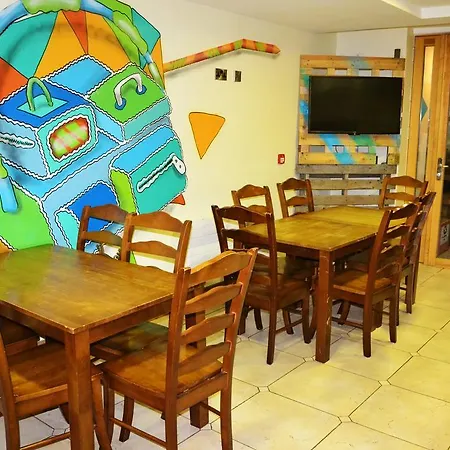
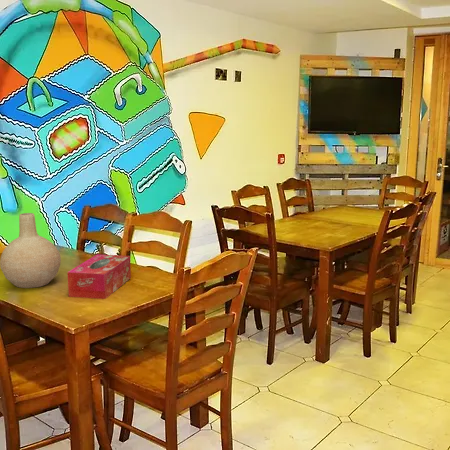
+ tissue box (100, 275)
+ vase (30, 248)
